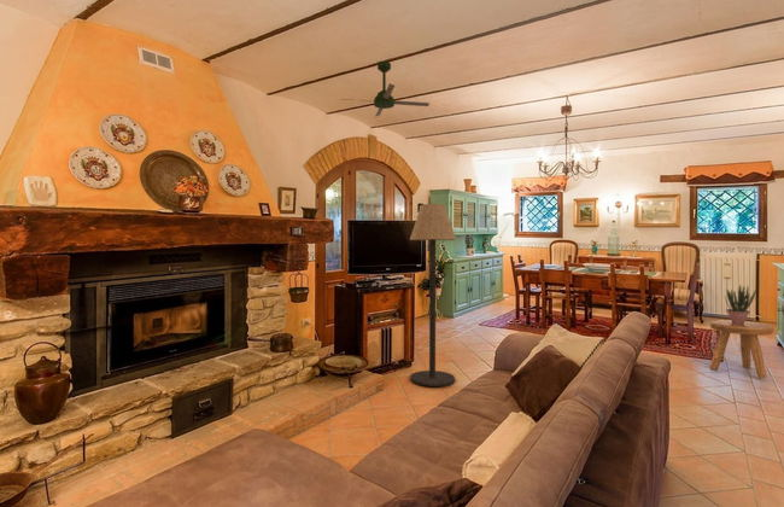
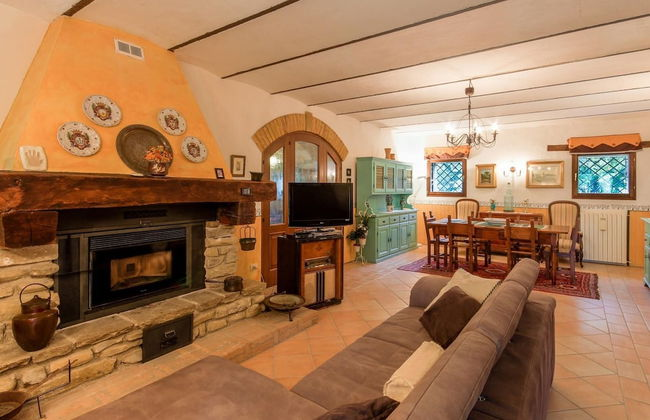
- potted plant (739, 303)
- floor lamp (432, 292)
- ceiling fan (384, 84)
- stool (741, 348)
